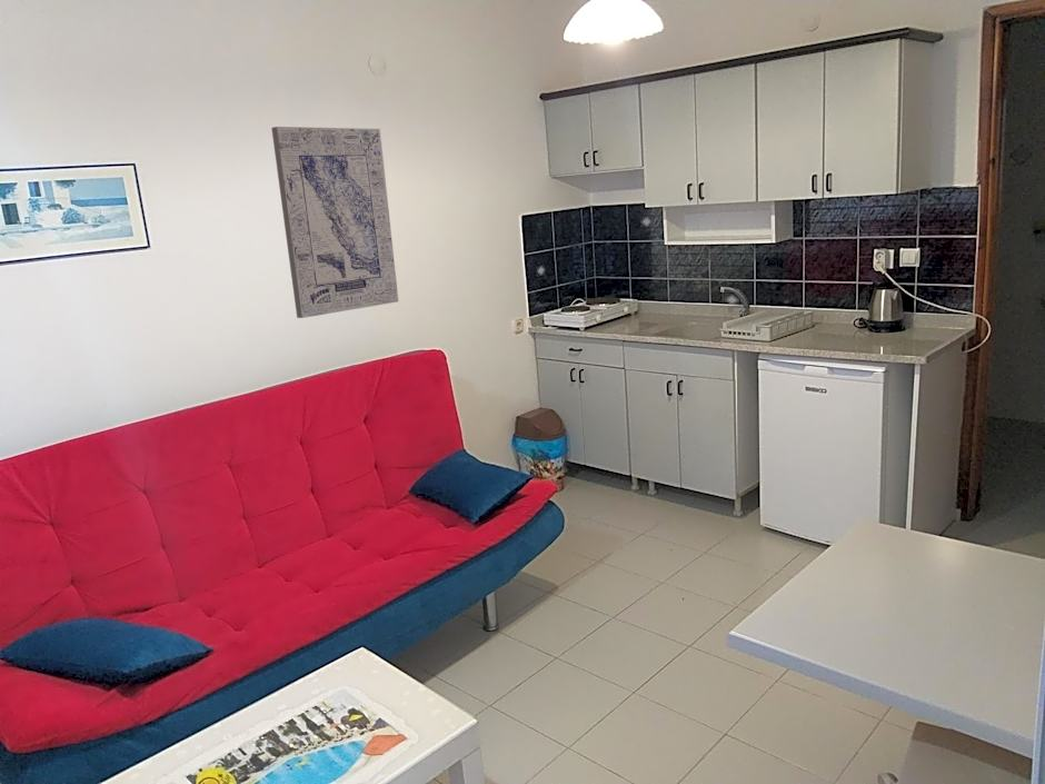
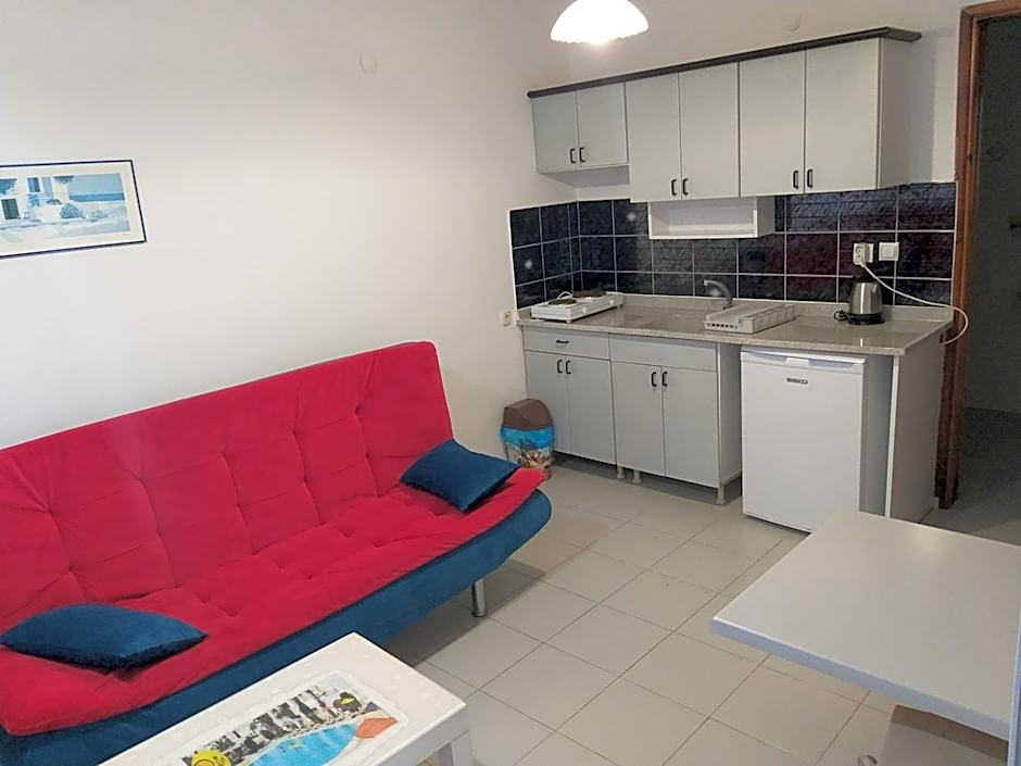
- wall art (339, 220)
